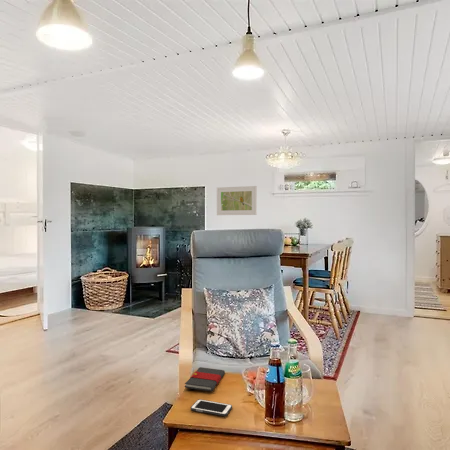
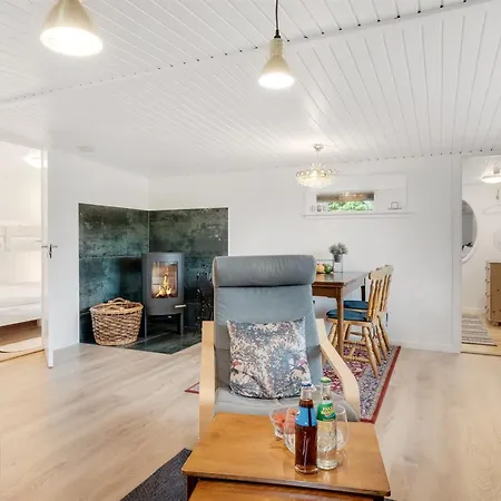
- cell phone (211, 407)
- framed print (236, 200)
- book (205, 378)
